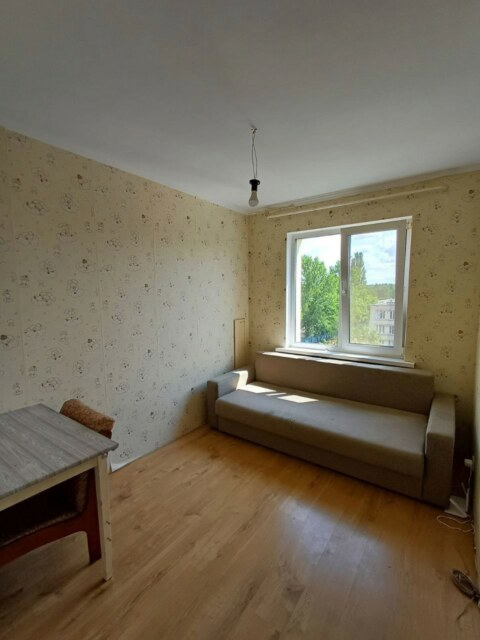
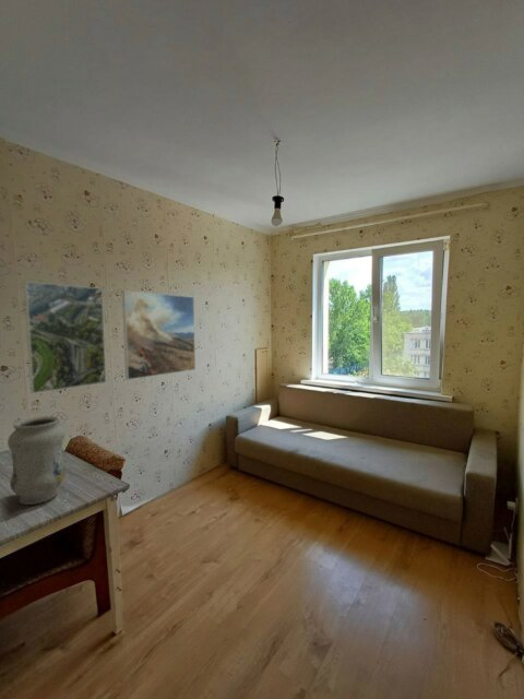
+ vase (38, 458)
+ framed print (69, 336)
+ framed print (163, 334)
